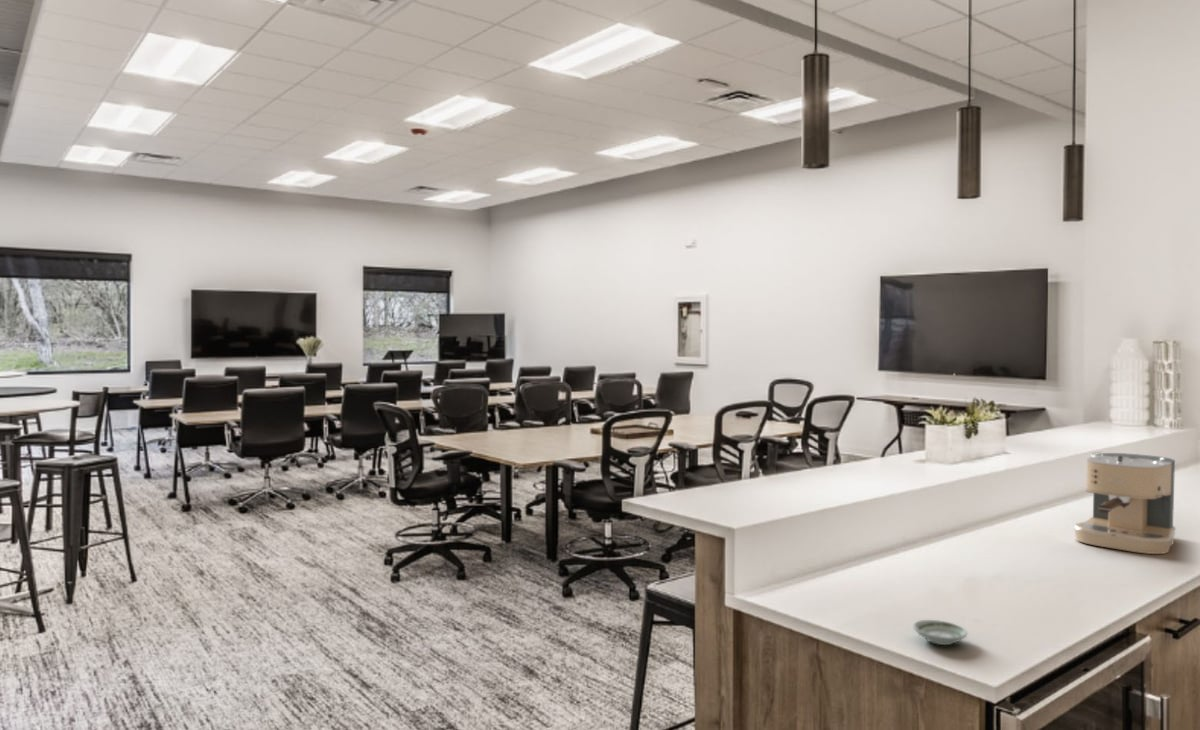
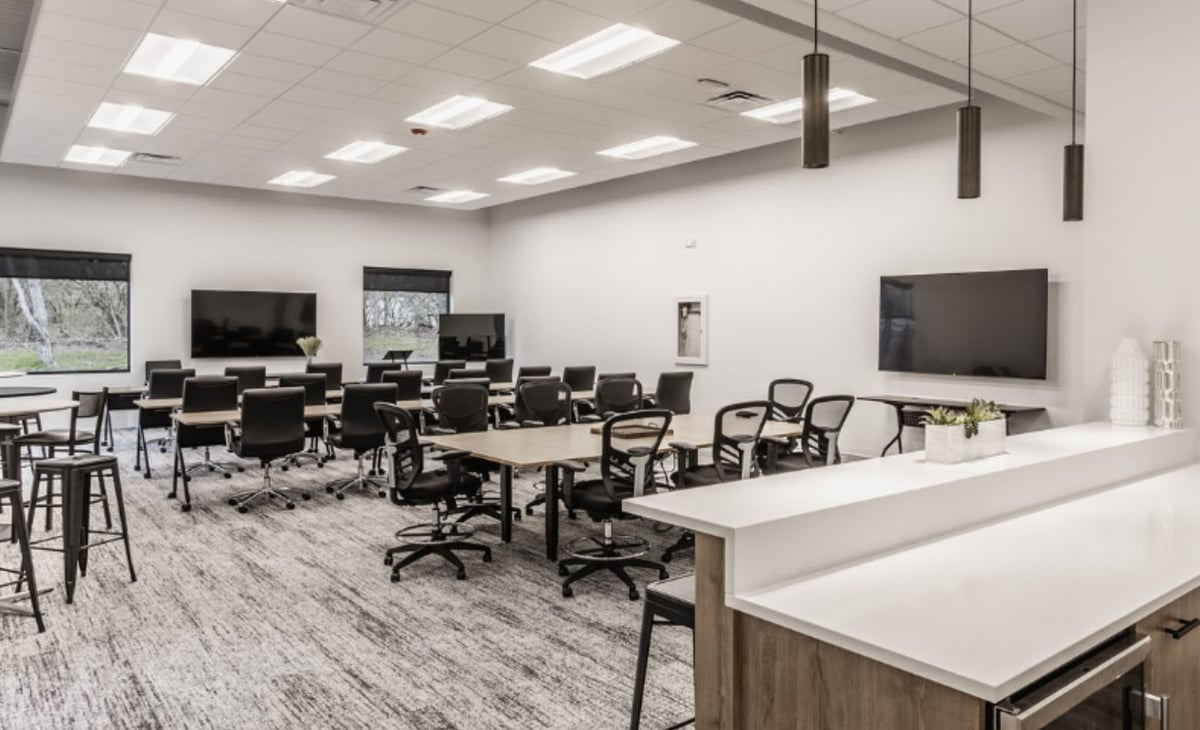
- saucer (939, 634)
- coffee maker (1124, 498)
